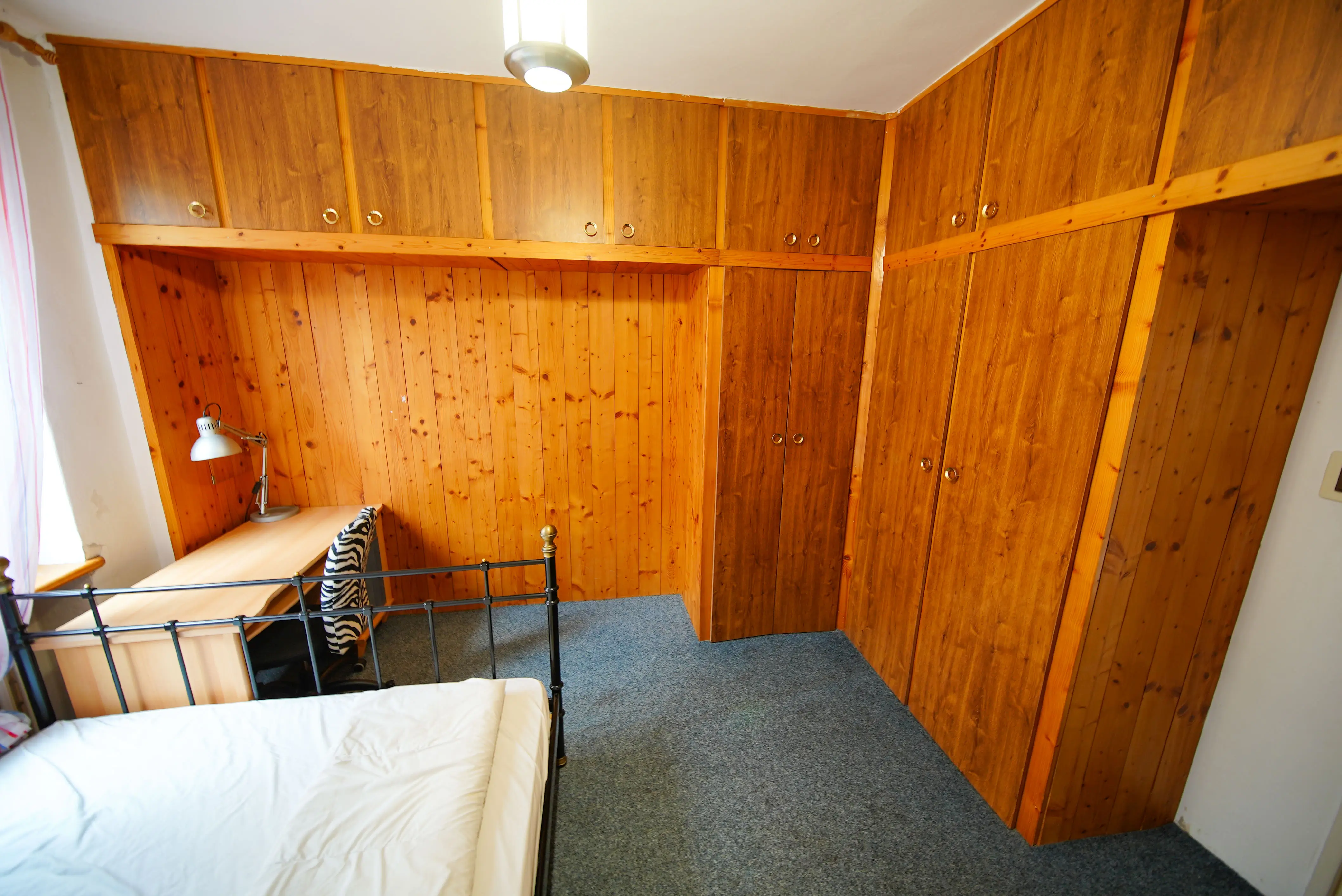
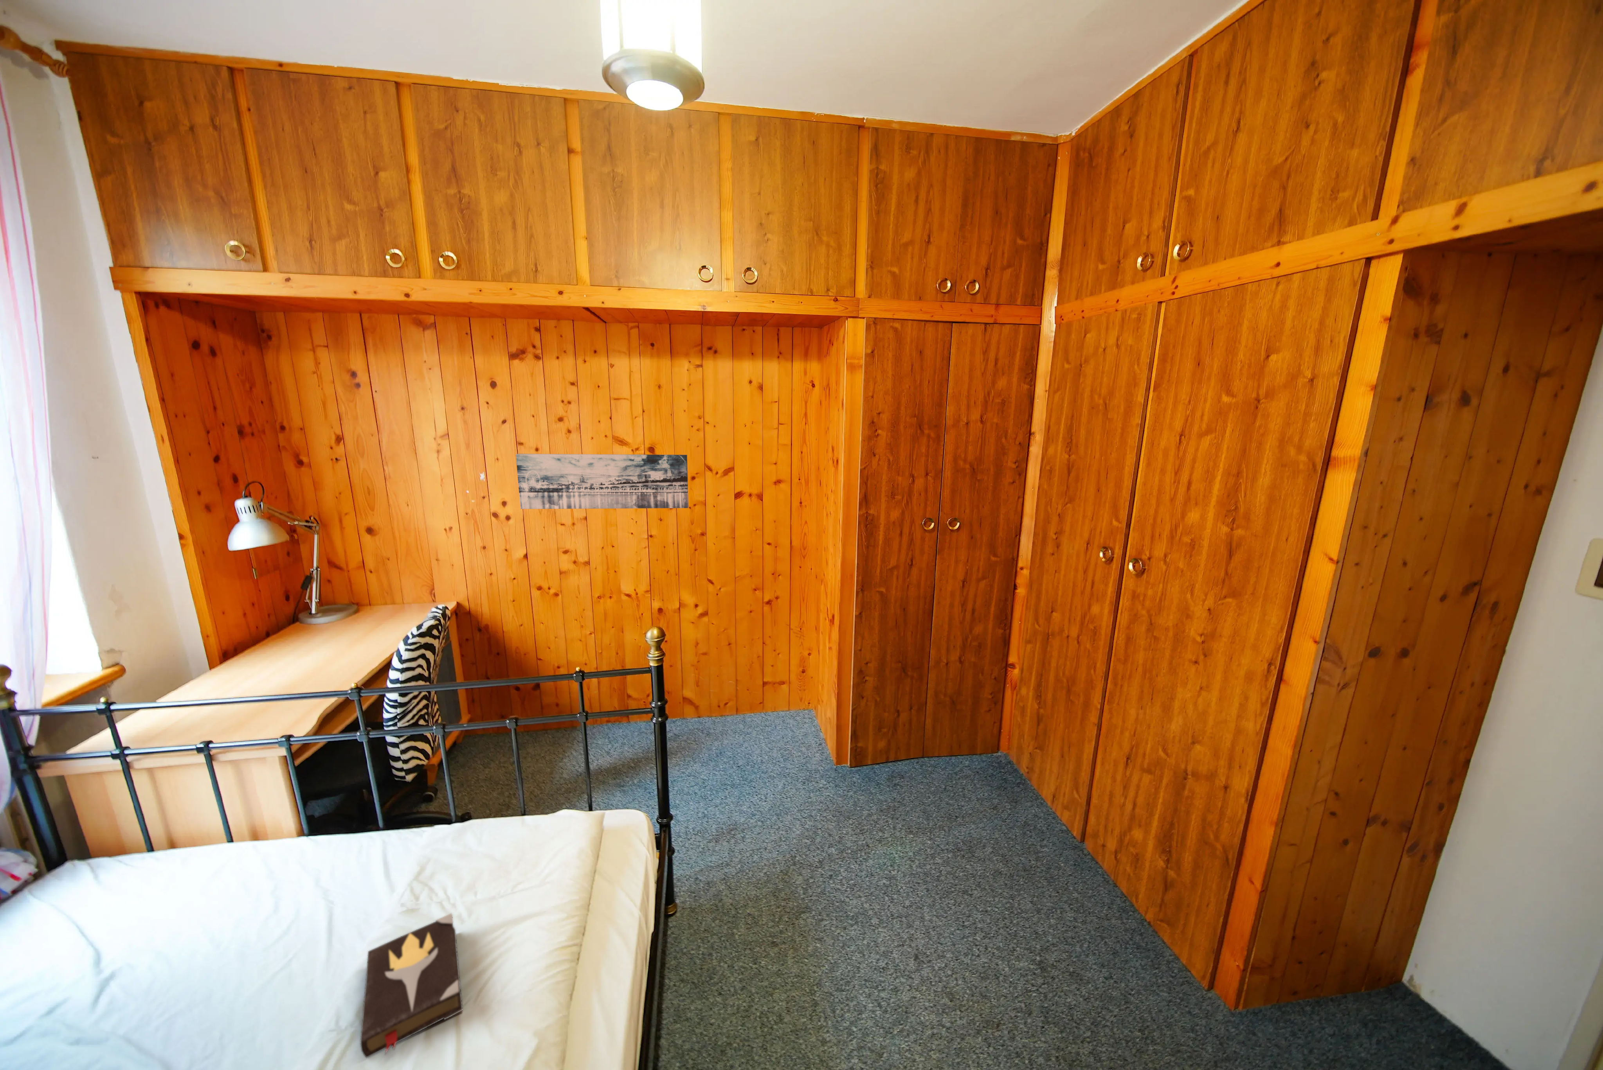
+ wall art (604, 481)
+ hardback book (413, 977)
